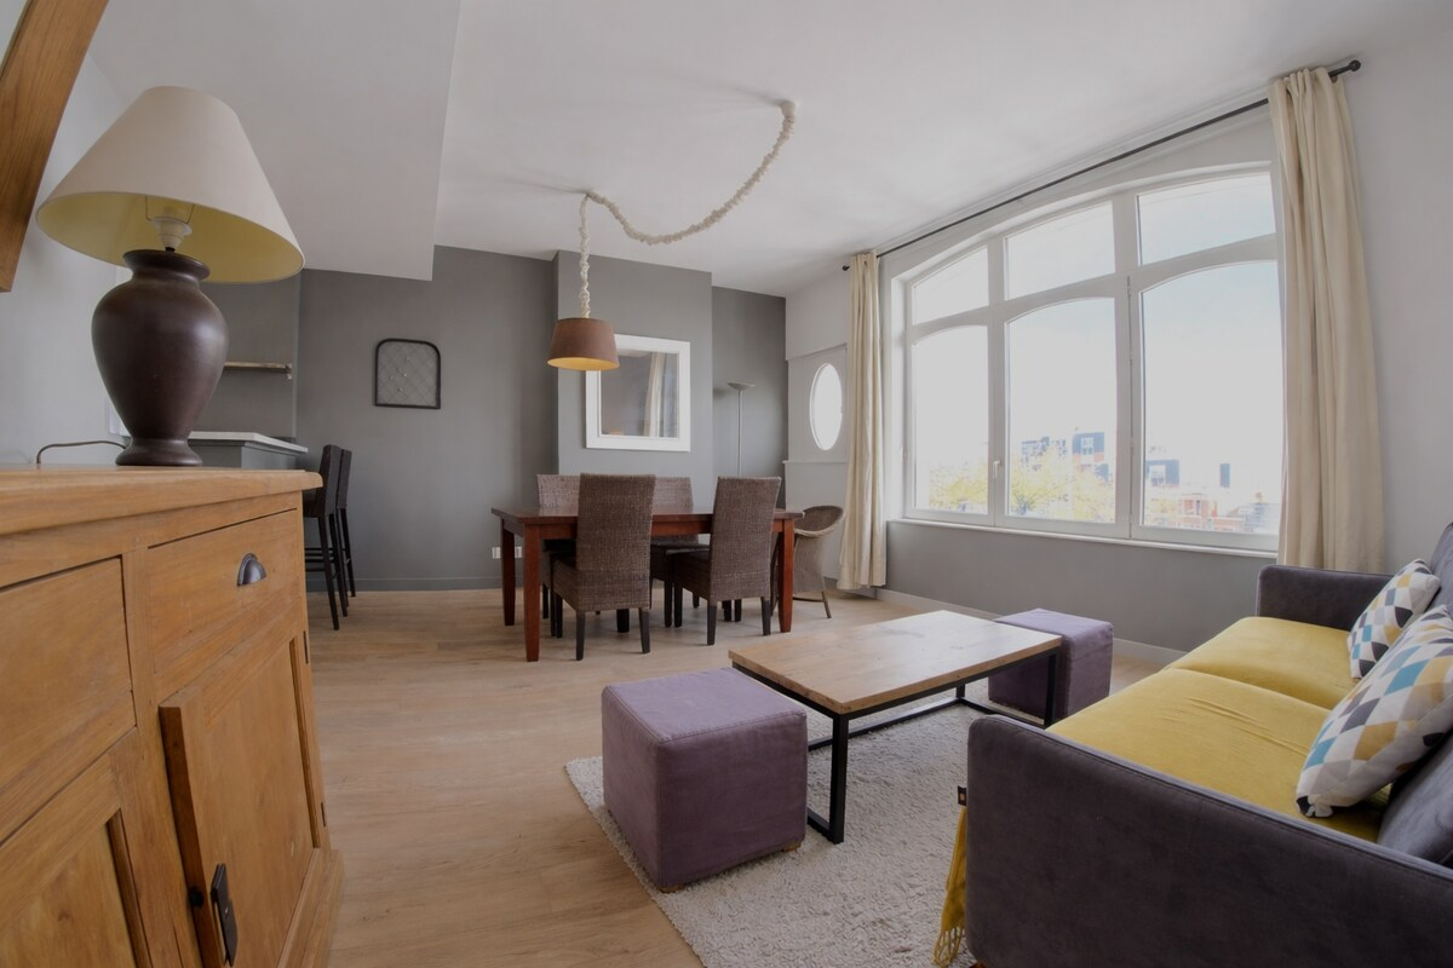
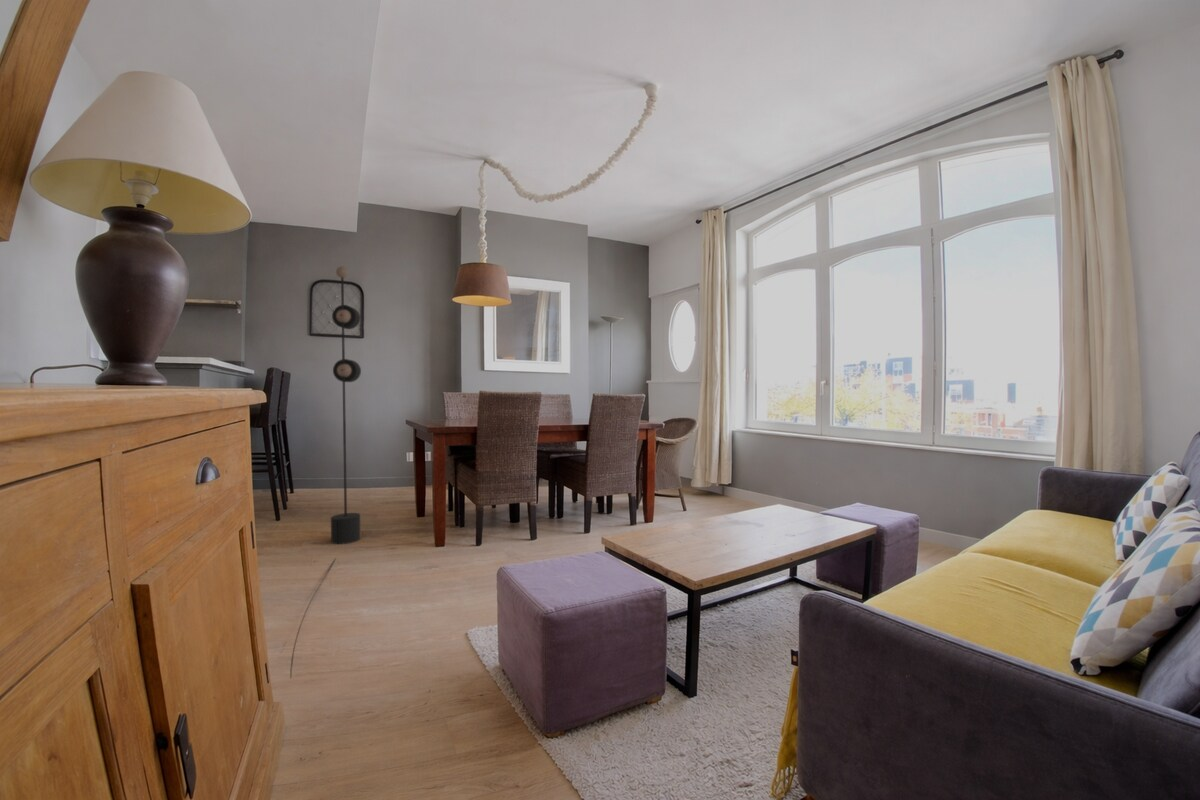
+ floor lamp (343, 406)
